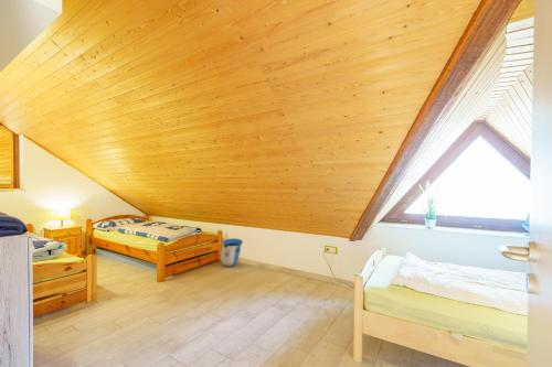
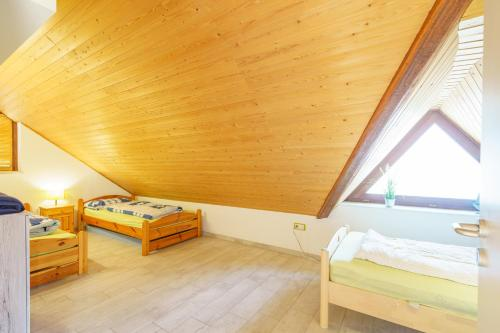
- sun visor (232, 252)
